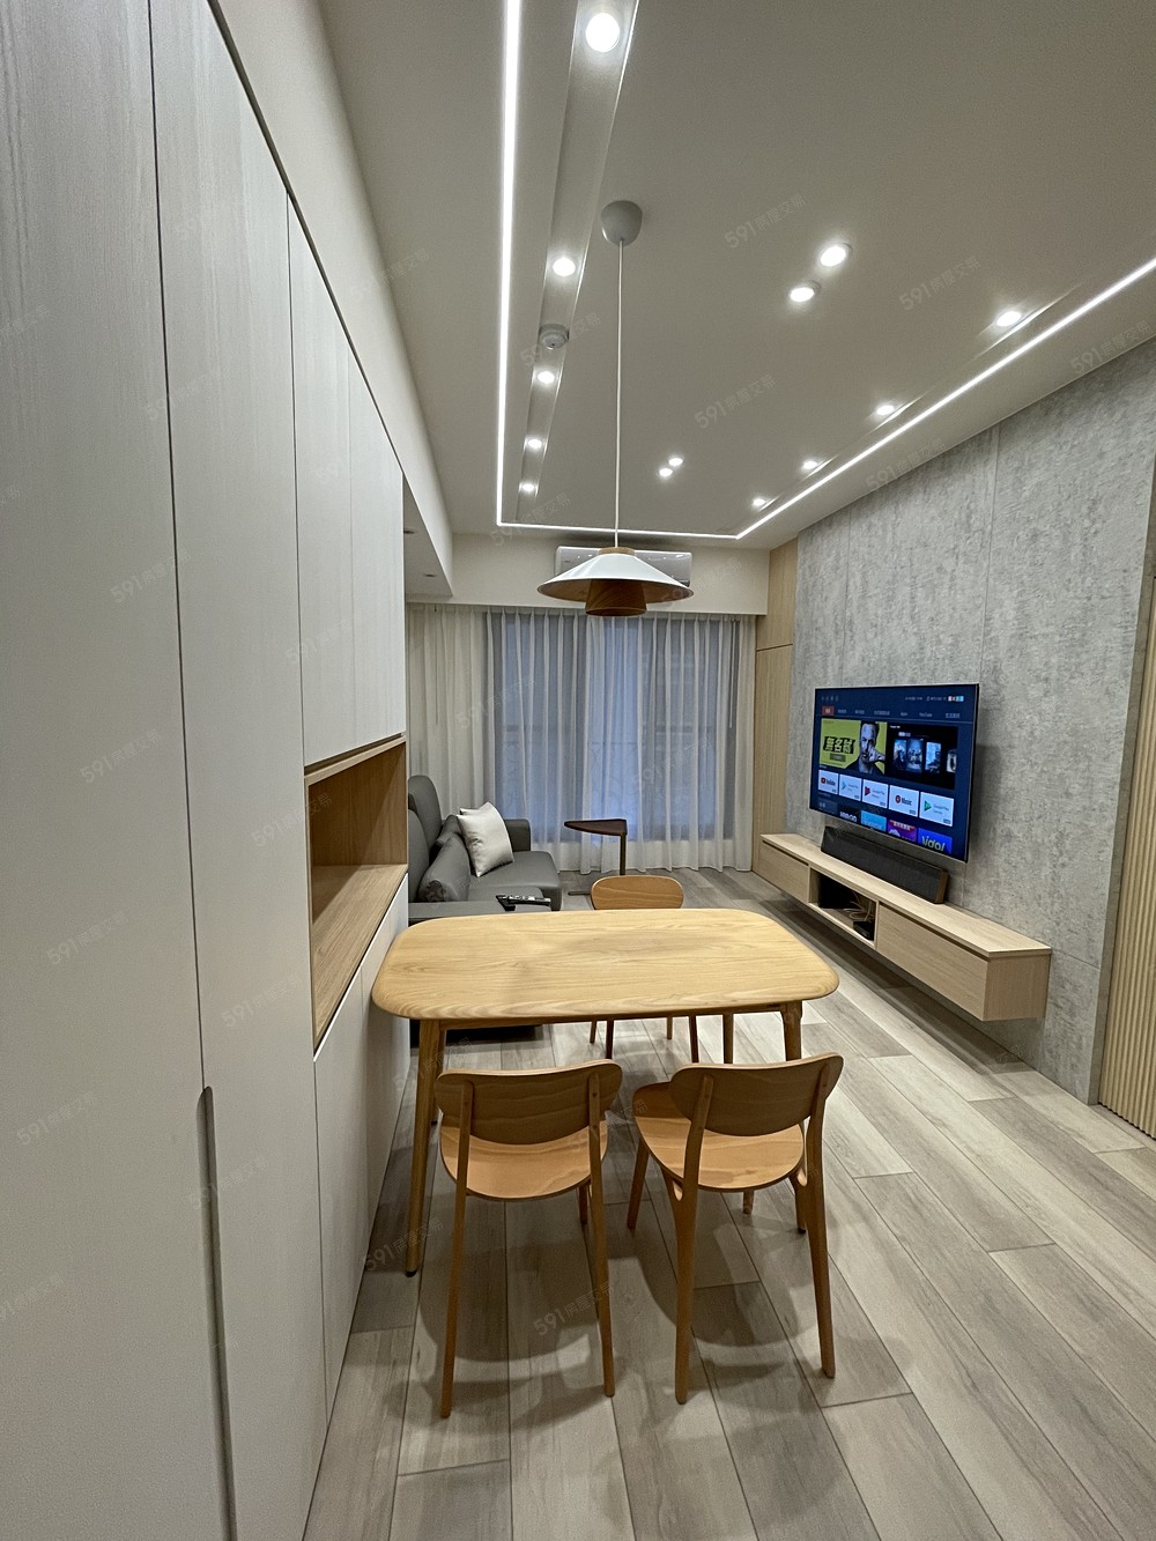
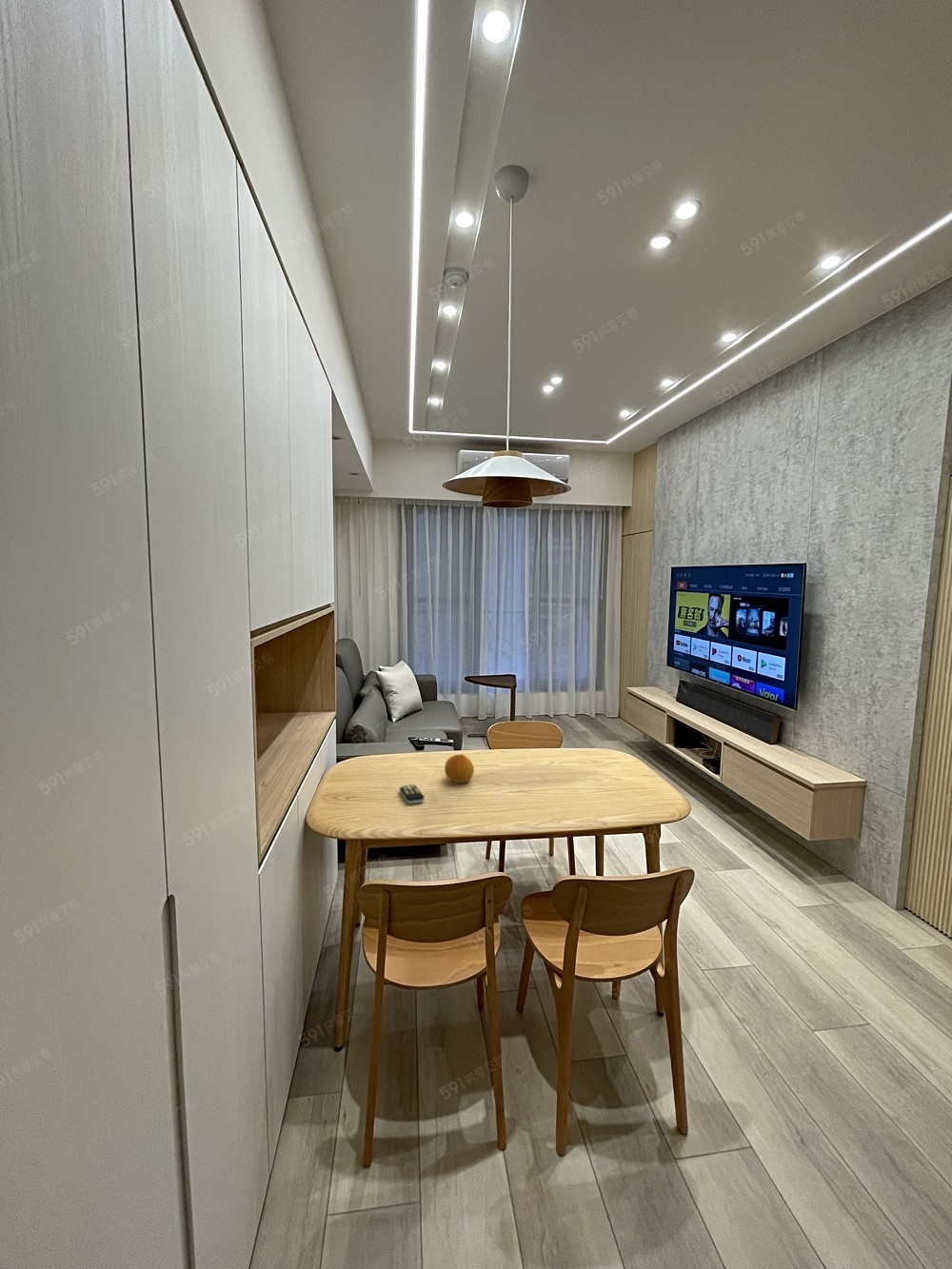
+ fruit (459, 767)
+ remote control (411, 793)
